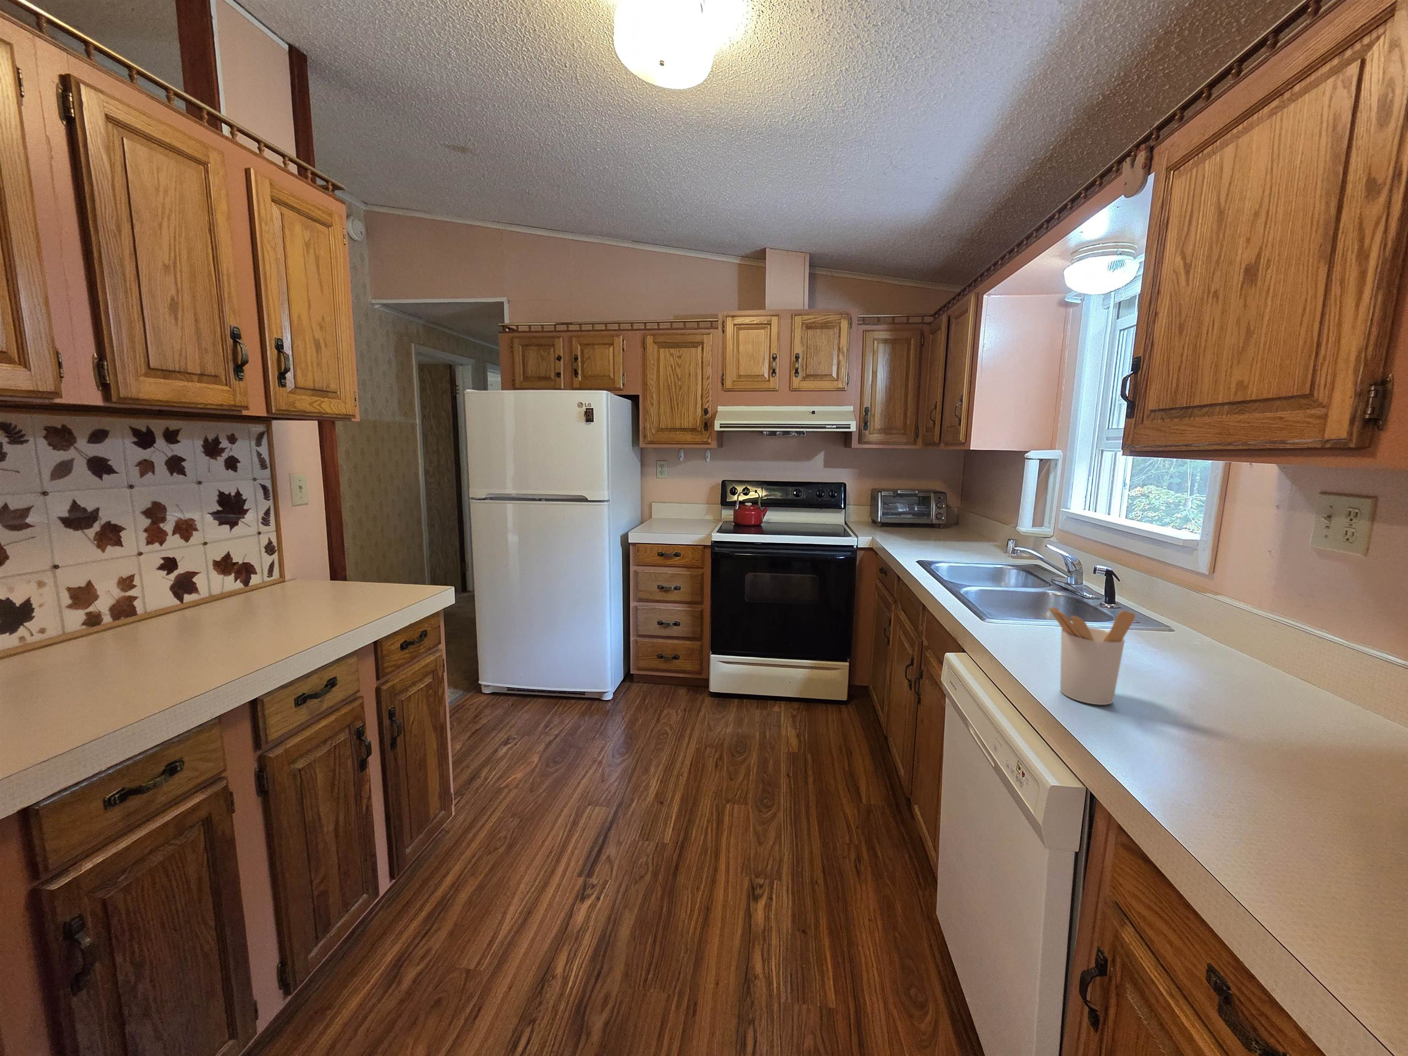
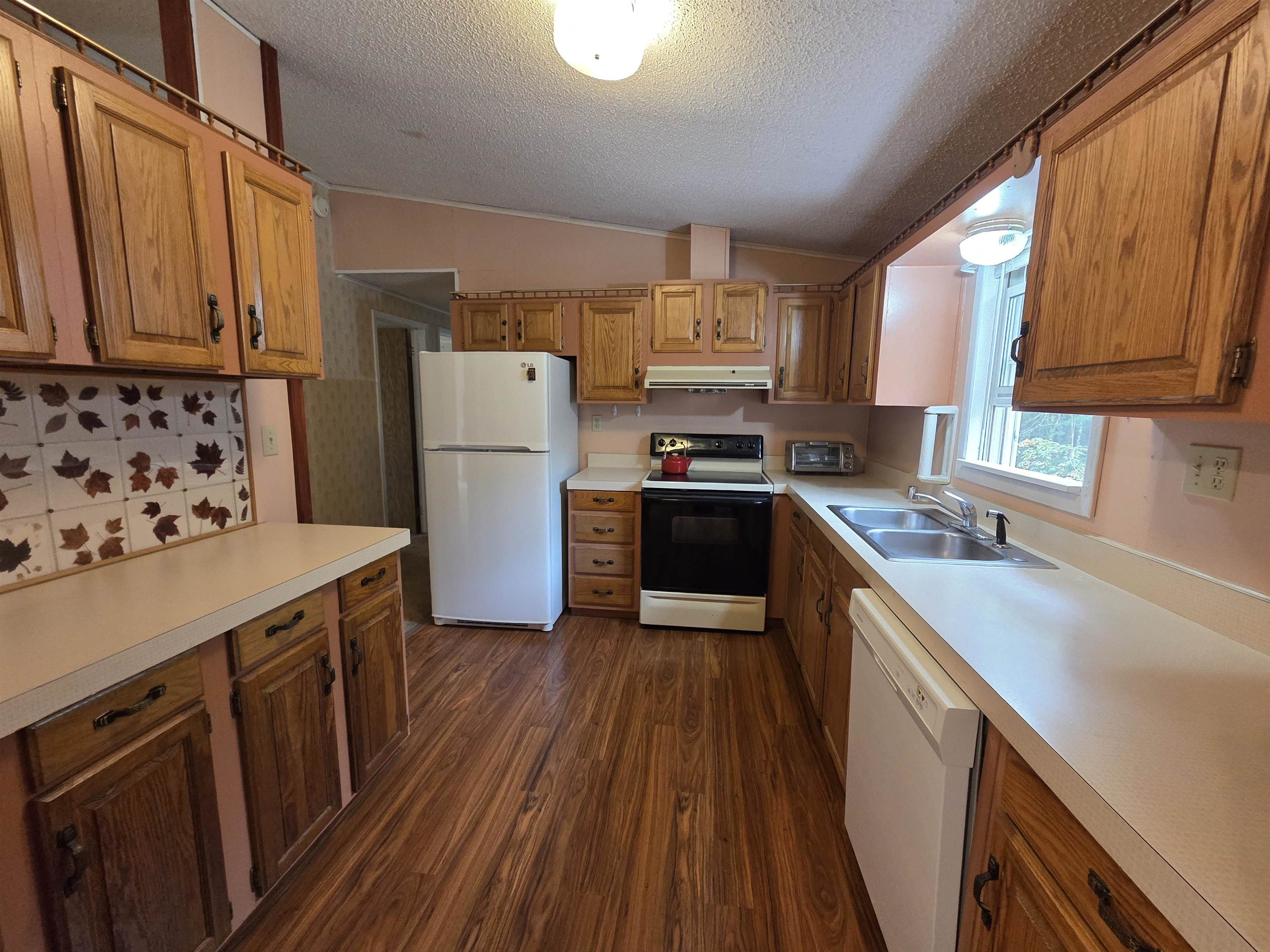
- utensil holder (1082, 651)
